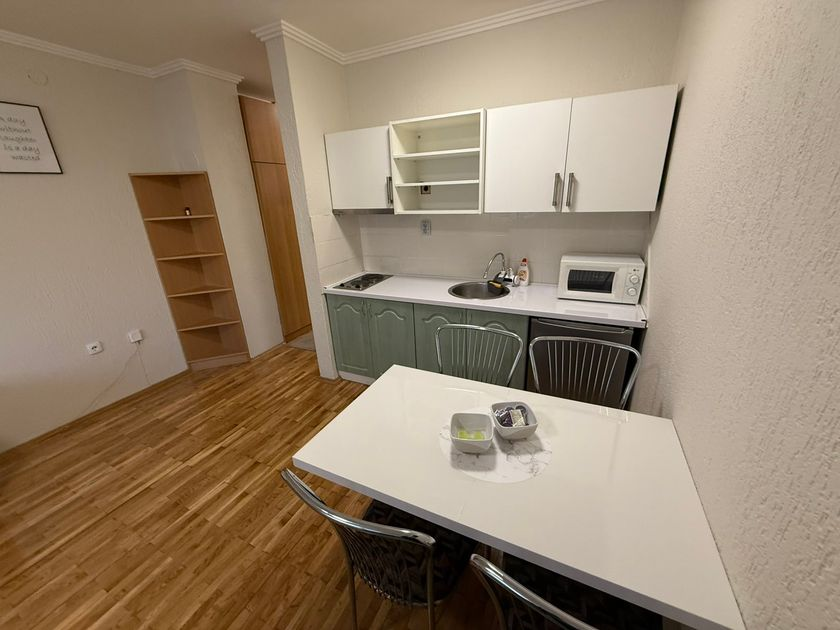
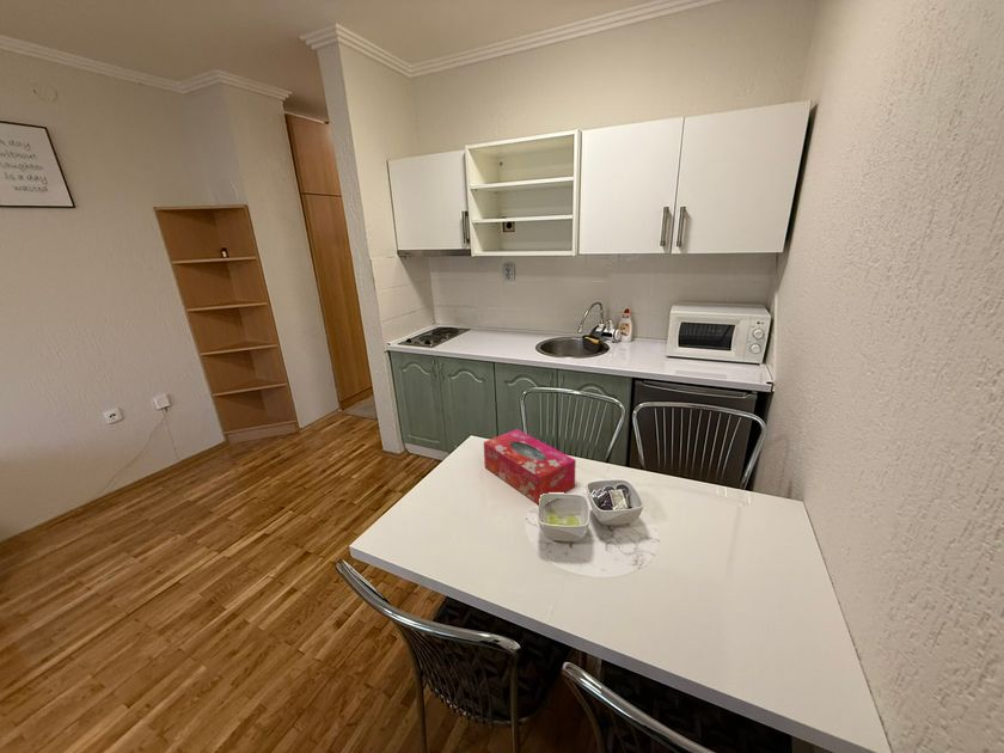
+ tissue box (527, 463)
